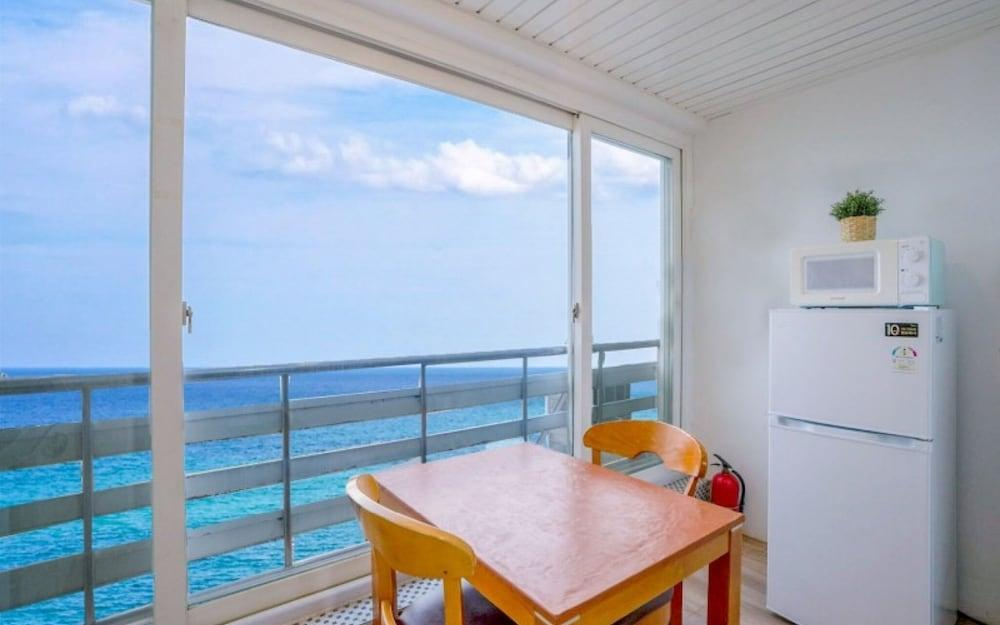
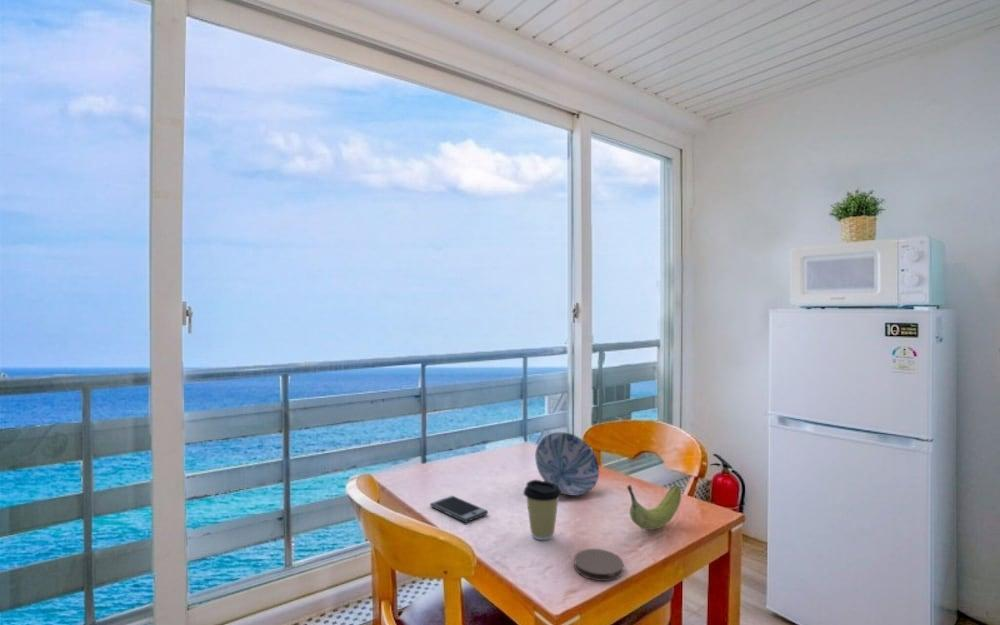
+ bowl (566, 463)
+ smartphone (458, 508)
+ coffee cup (542, 510)
+ coaster (598, 564)
+ fruit (659, 504)
